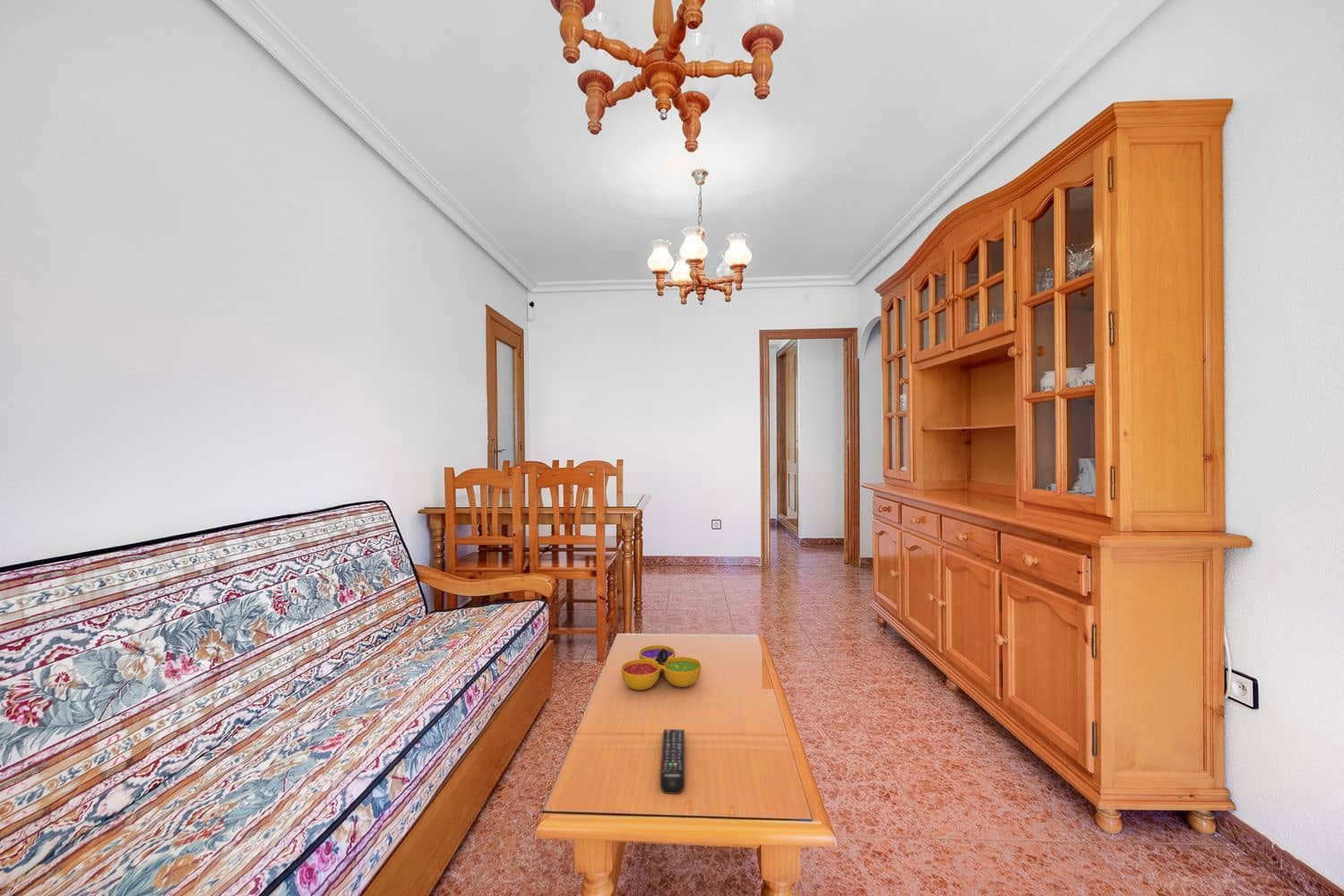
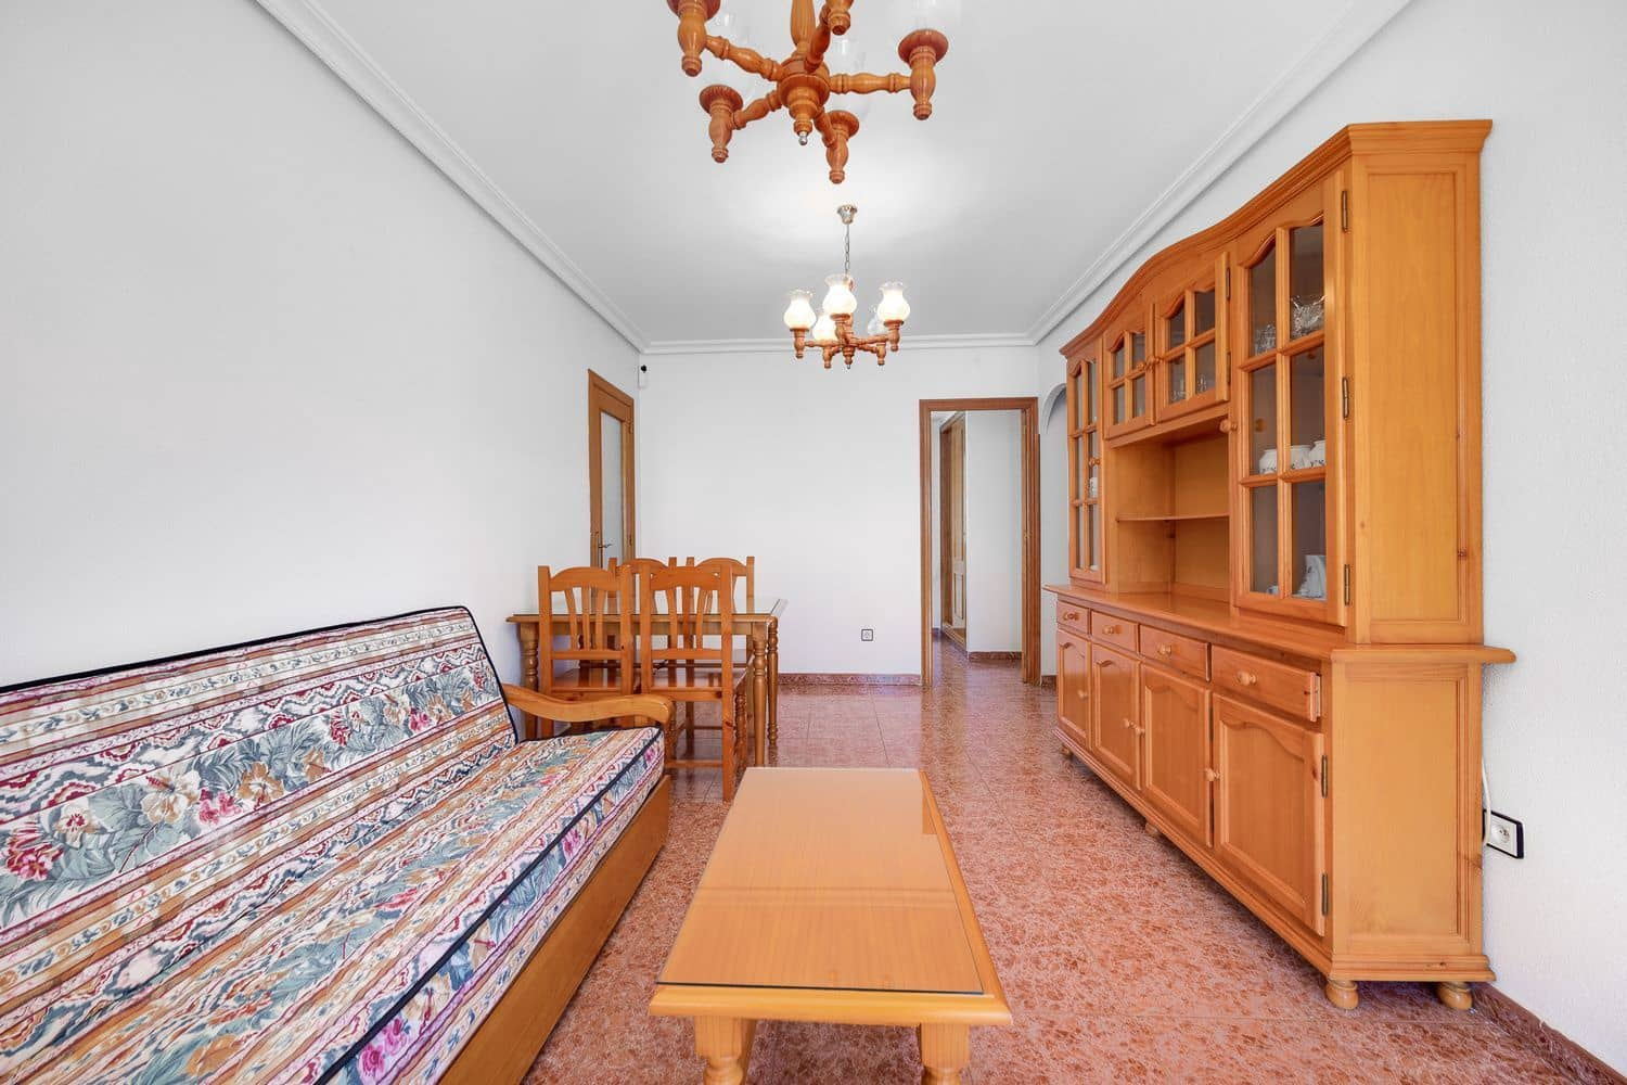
- remote control (673, 755)
- decorative bowl (655, 665)
